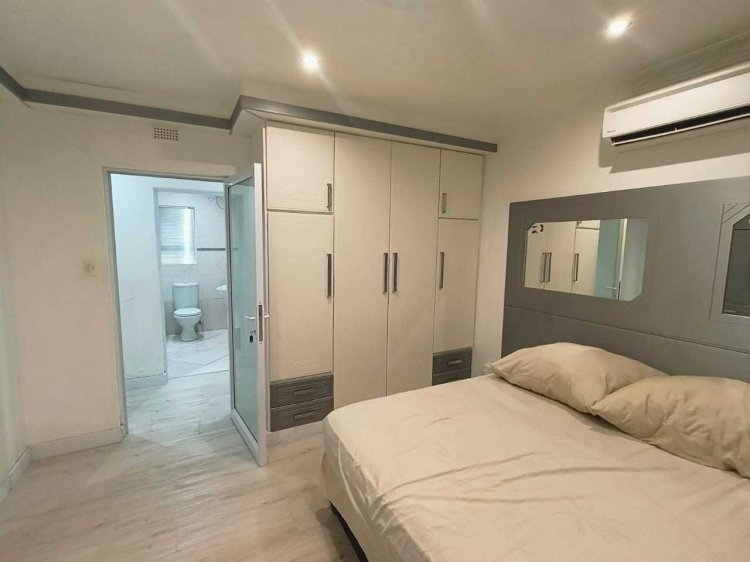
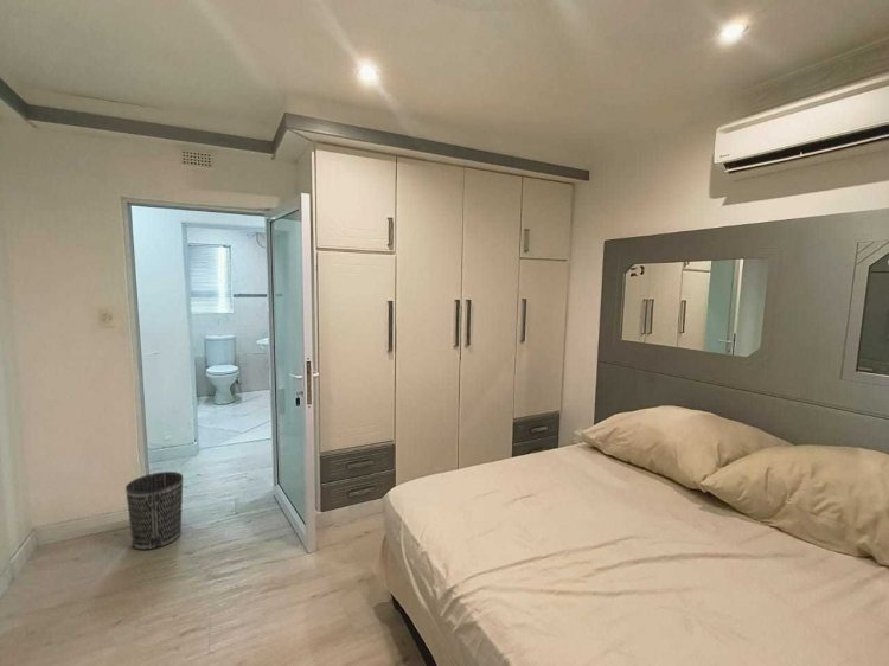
+ wastebasket (155, 510)
